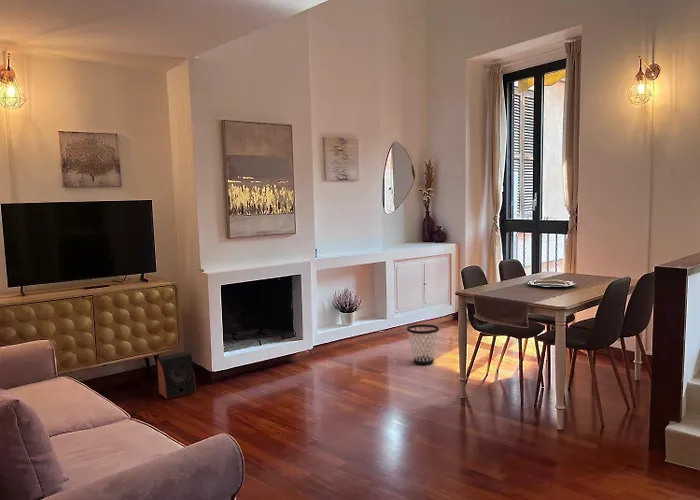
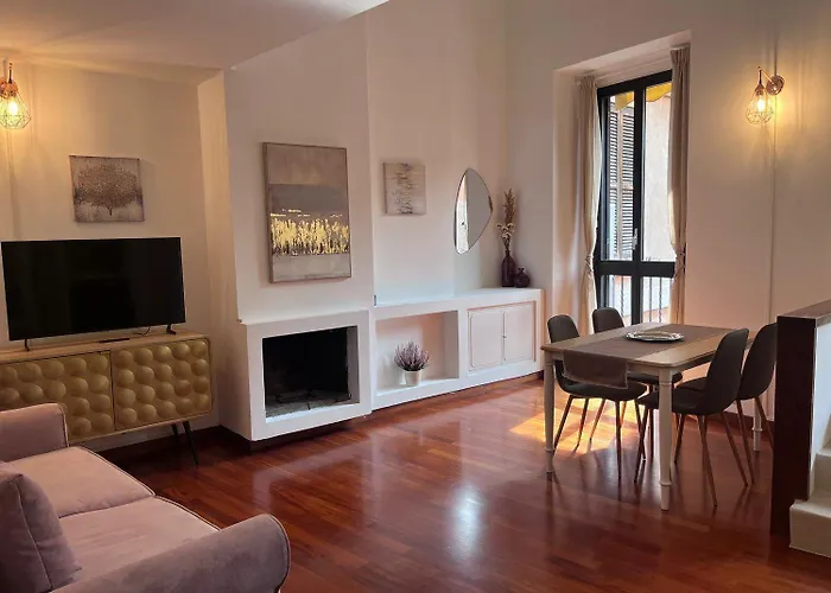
- wastebasket (423, 344)
- speaker (176, 374)
